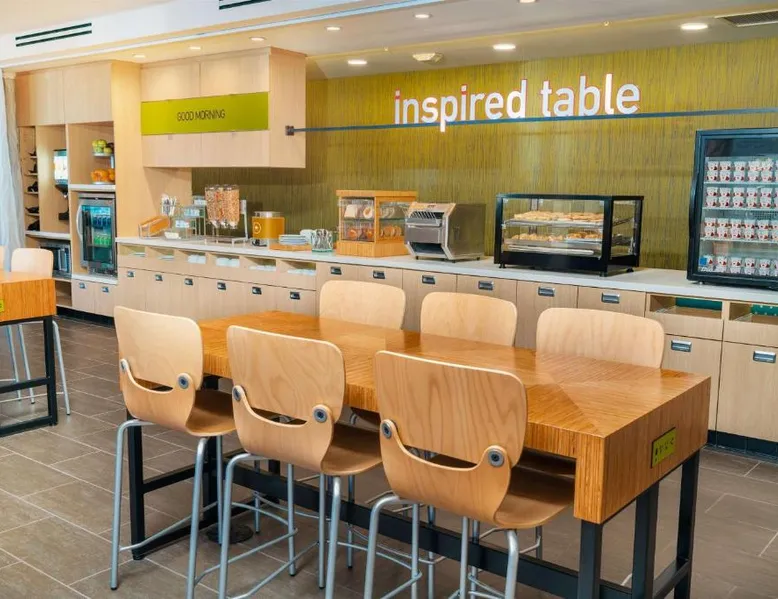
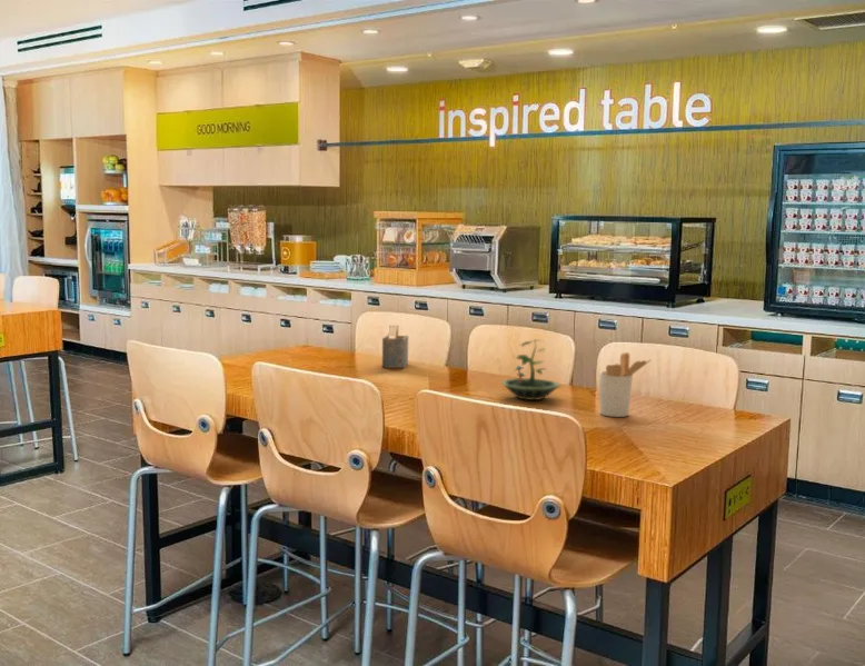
+ terrarium (533, 351)
+ napkin holder (395, 346)
+ utensil holder (623, 385)
